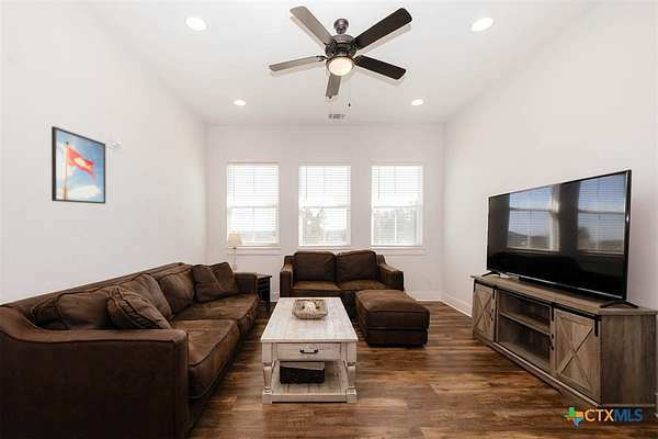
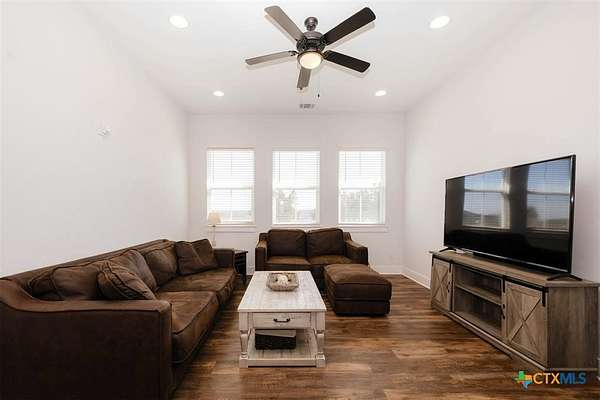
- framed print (81, 169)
